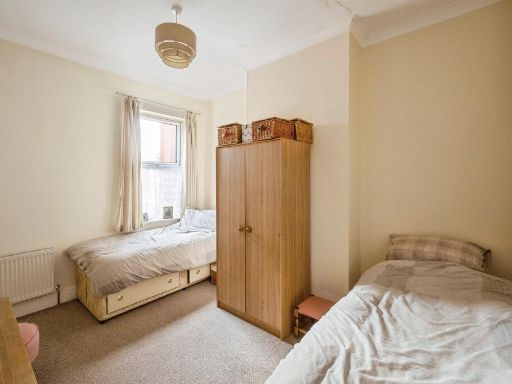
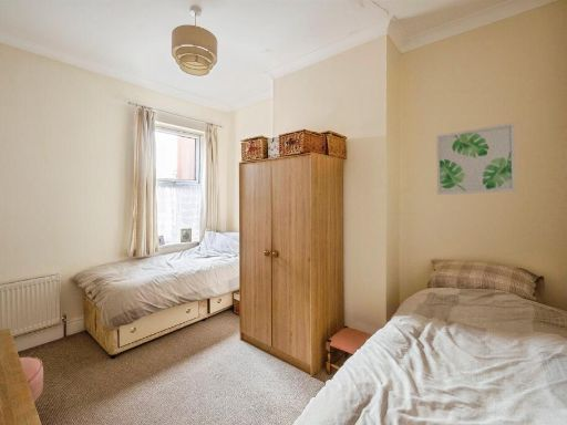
+ wall art (473, 160)
